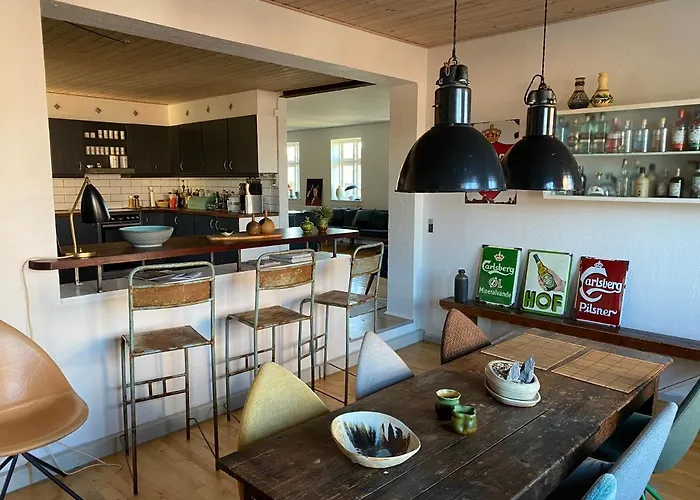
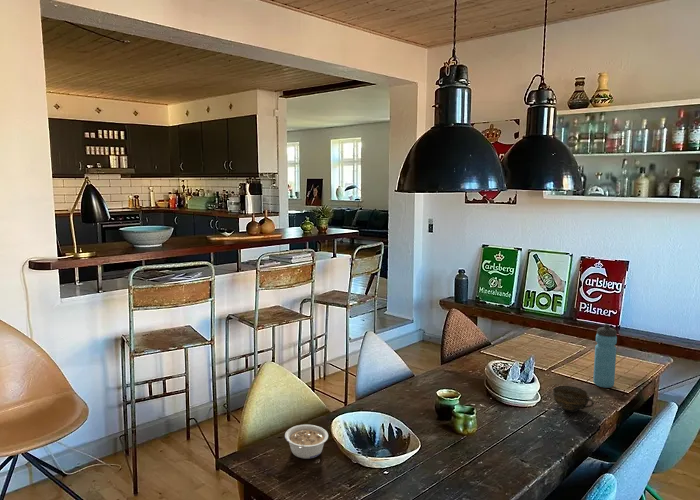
+ legume (307, 442)
+ cup (573, 401)
+ water bottle (605, 354)
